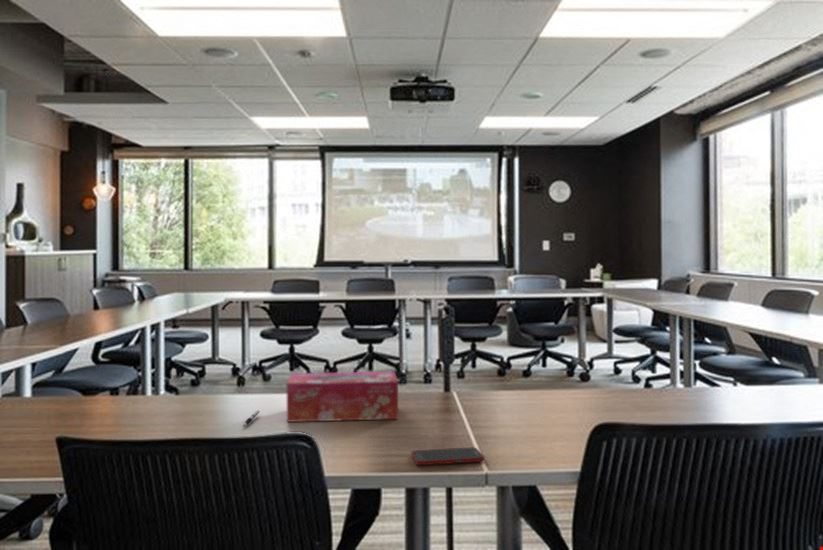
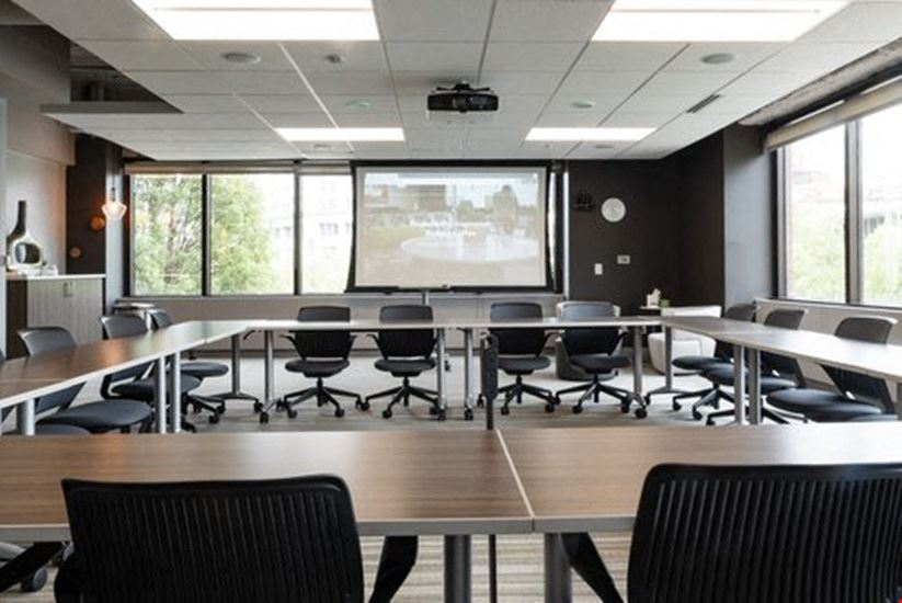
- pen (251, 418)
- tissue box (343, 395)
- cell phone (447, 456)
